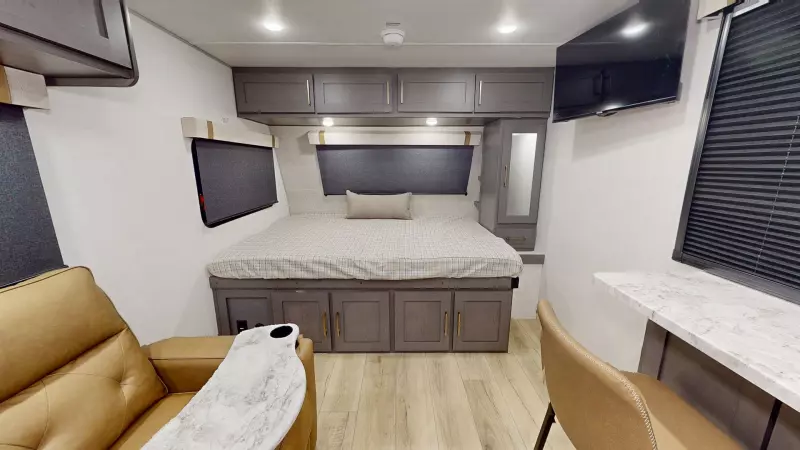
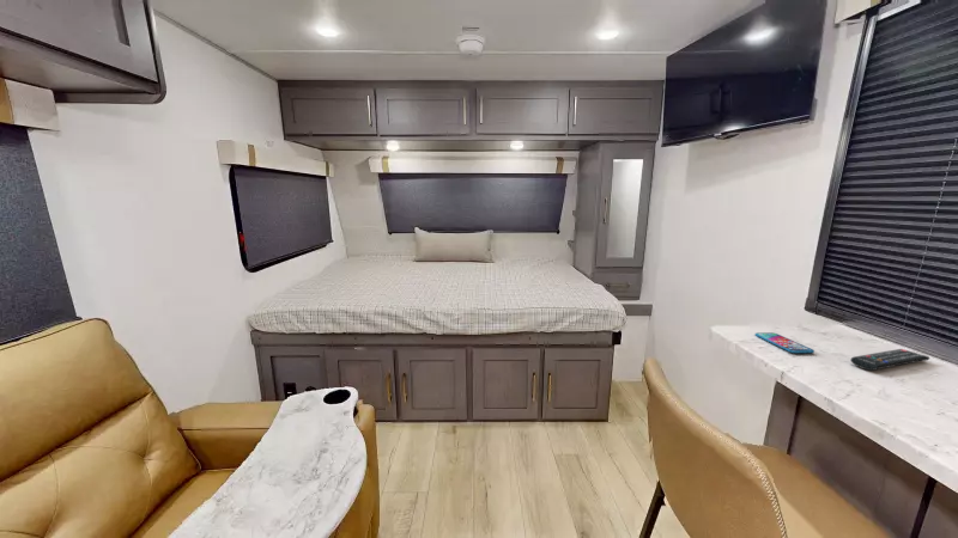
+ smartphone (782, 342)
+ remote control (890, 359)
